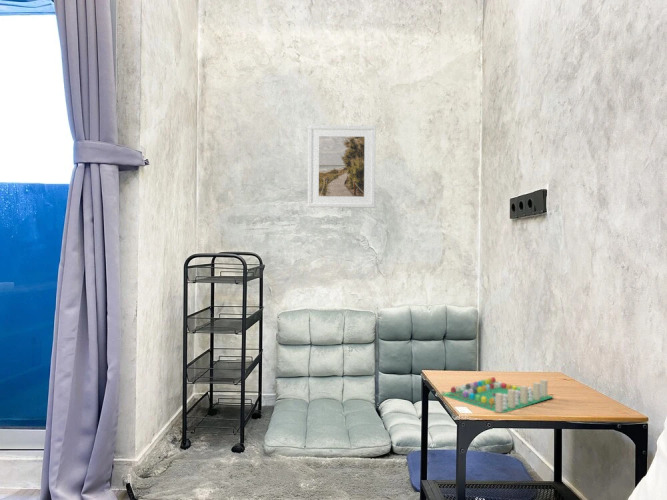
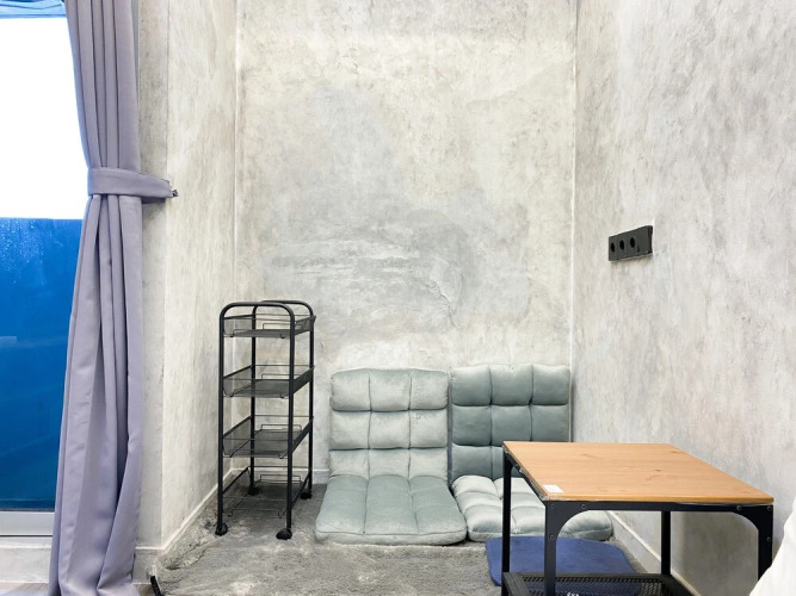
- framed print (341, 166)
- board game (496, 387)
